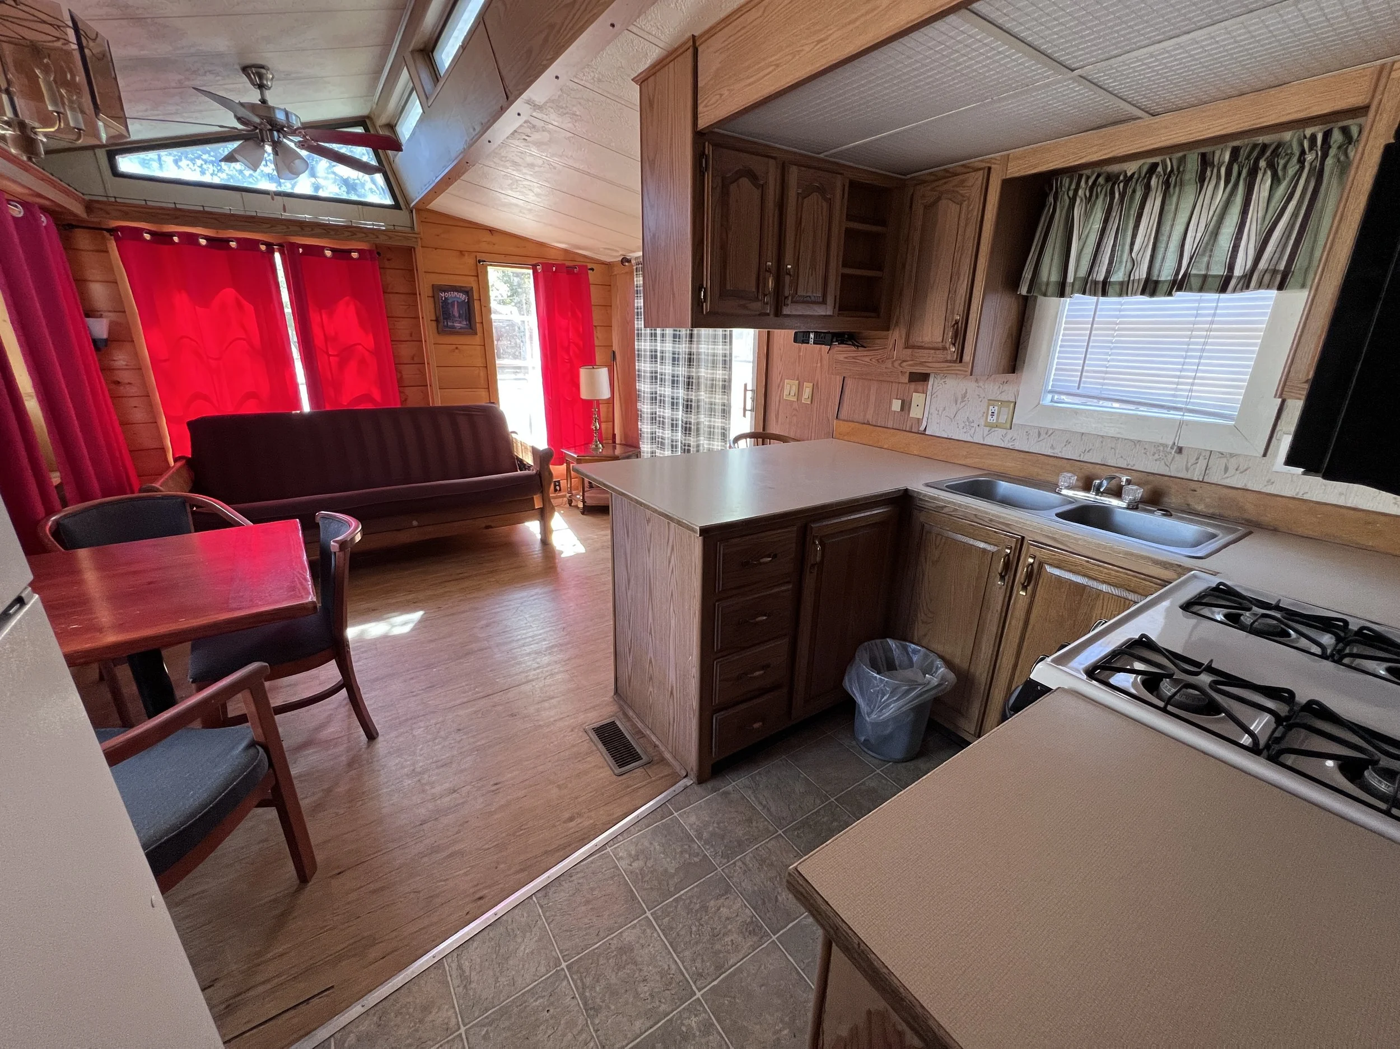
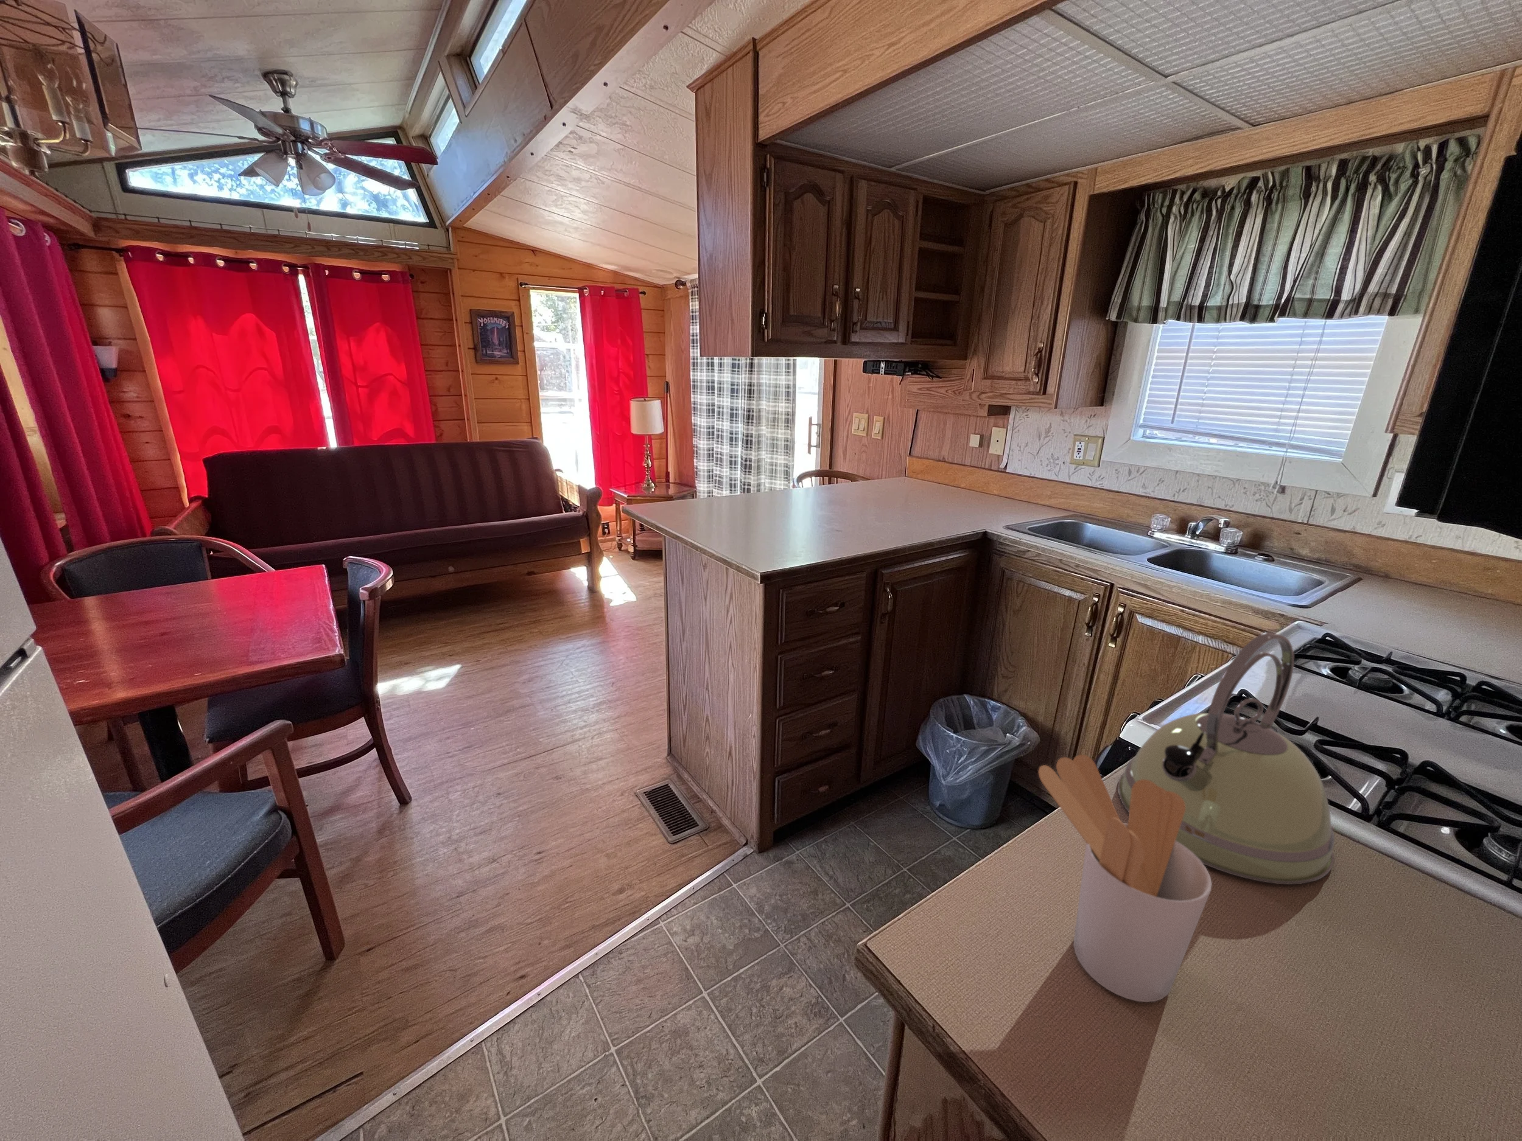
+ kettle (1234, 732)
+ utensil holder (1111, 869)
